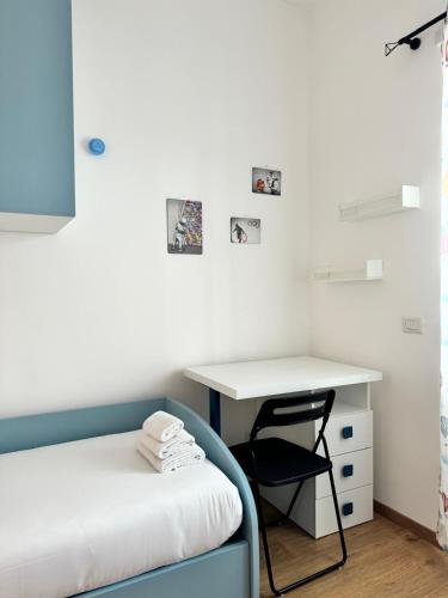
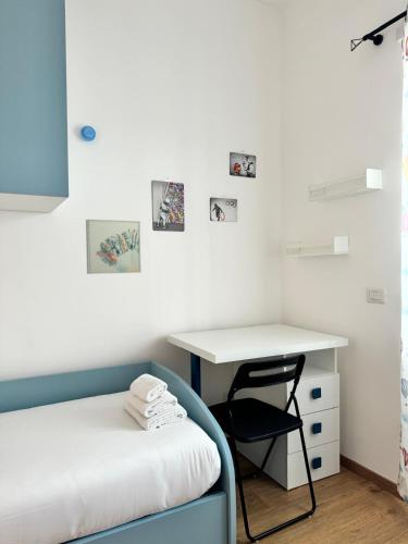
+ wall art (113, 246)
